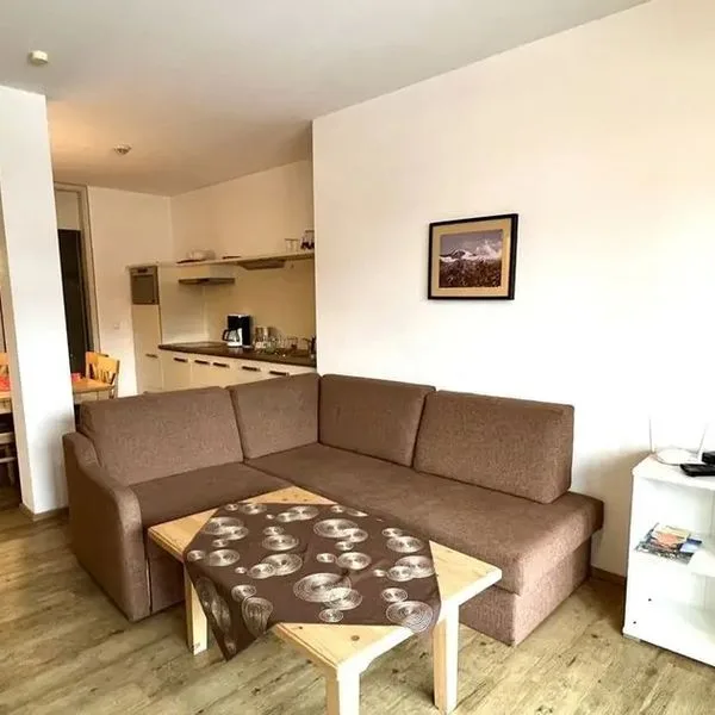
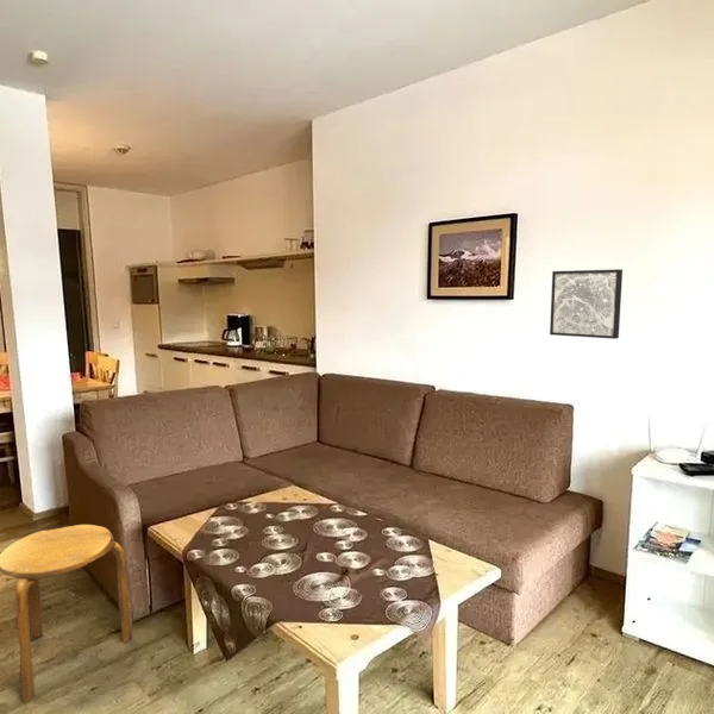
+ wall art (584, 303)
+ stool (39, 599)
